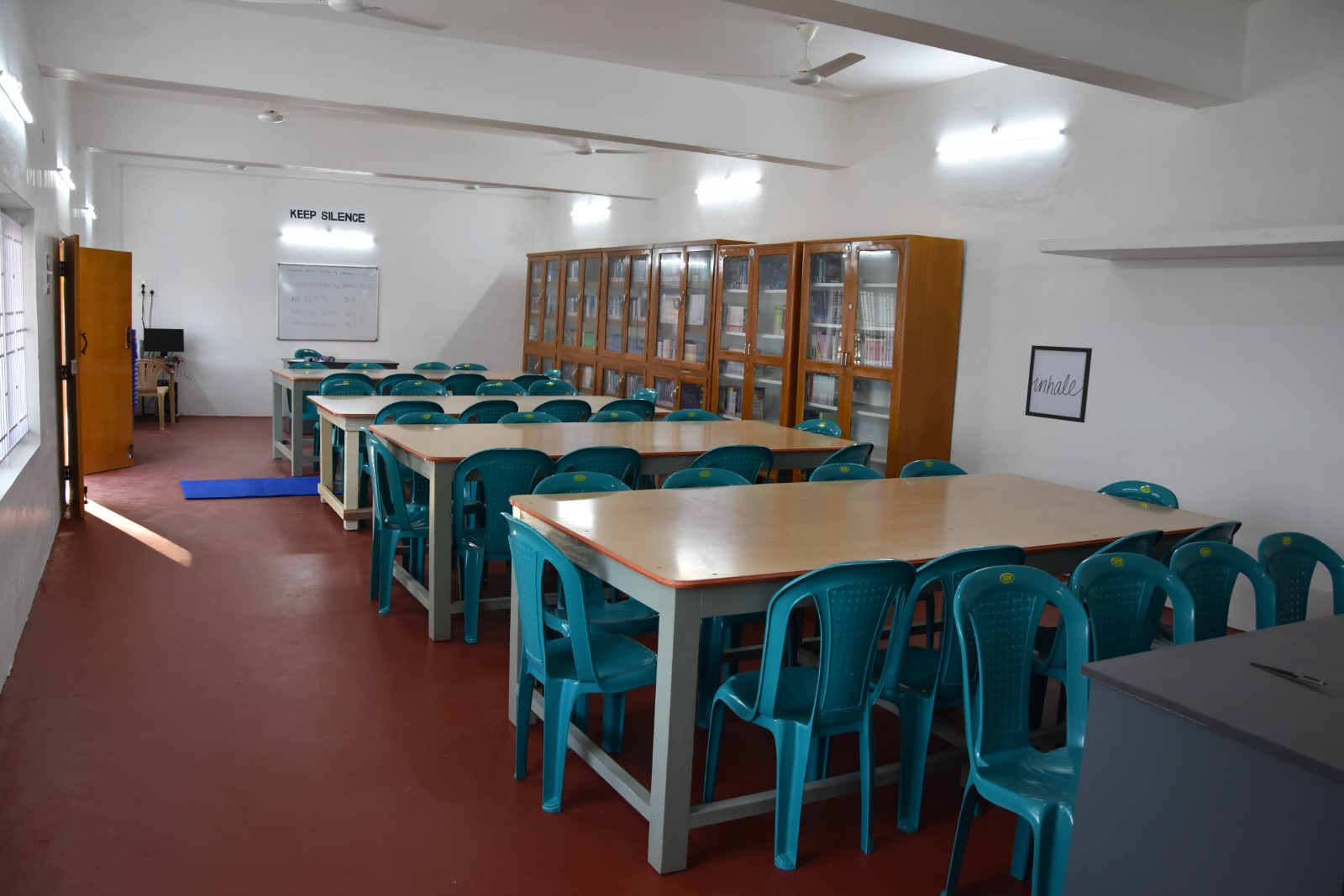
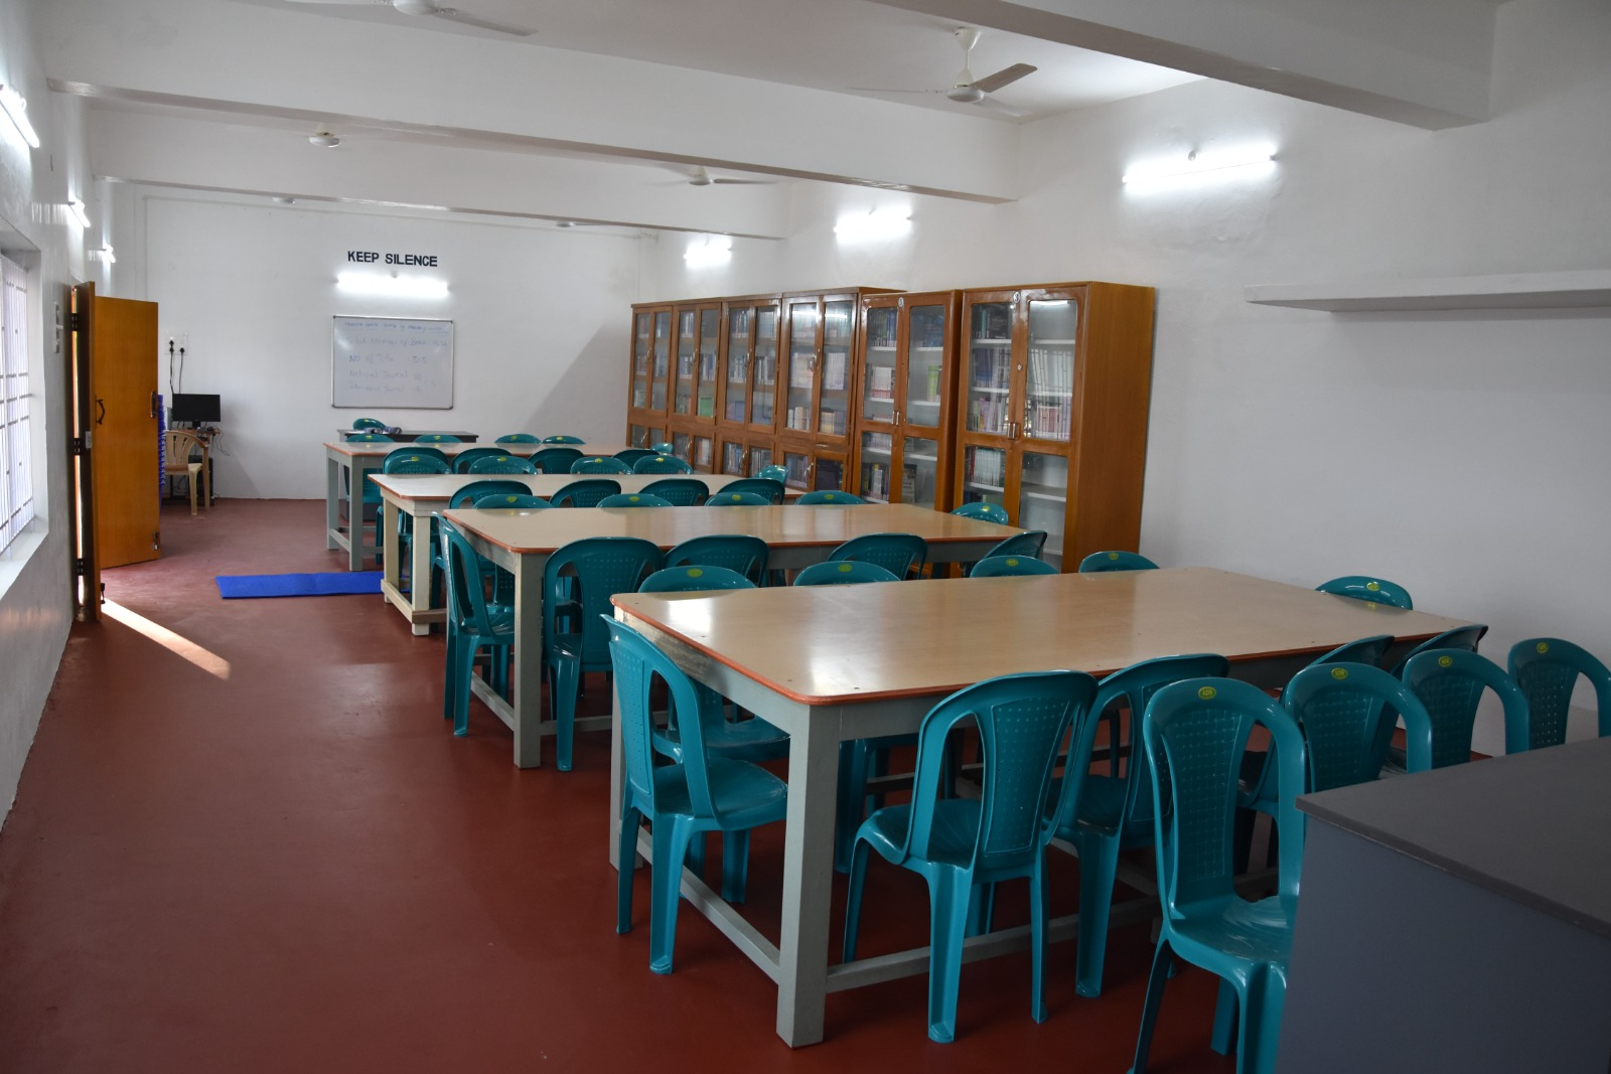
- wall art (1057, 383)
- pen (1287, 672)
